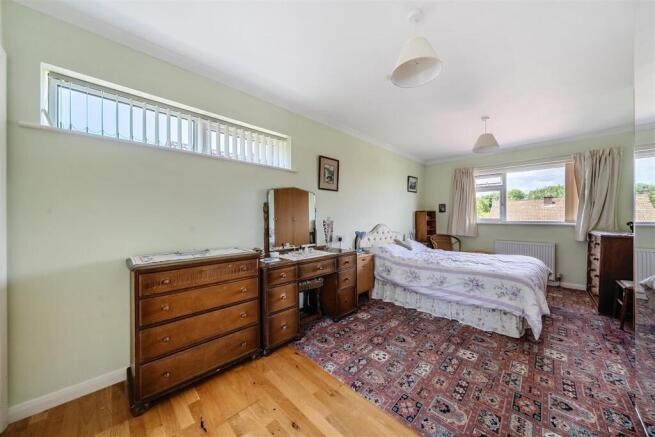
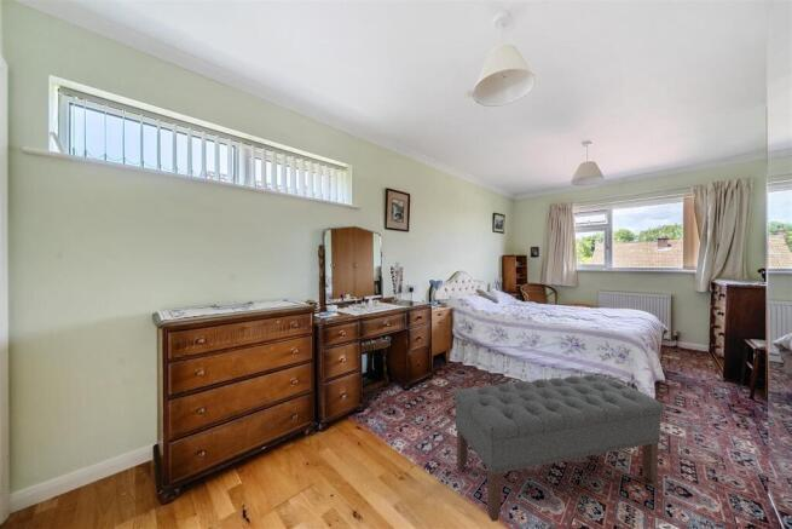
+ bench (553, 432)
